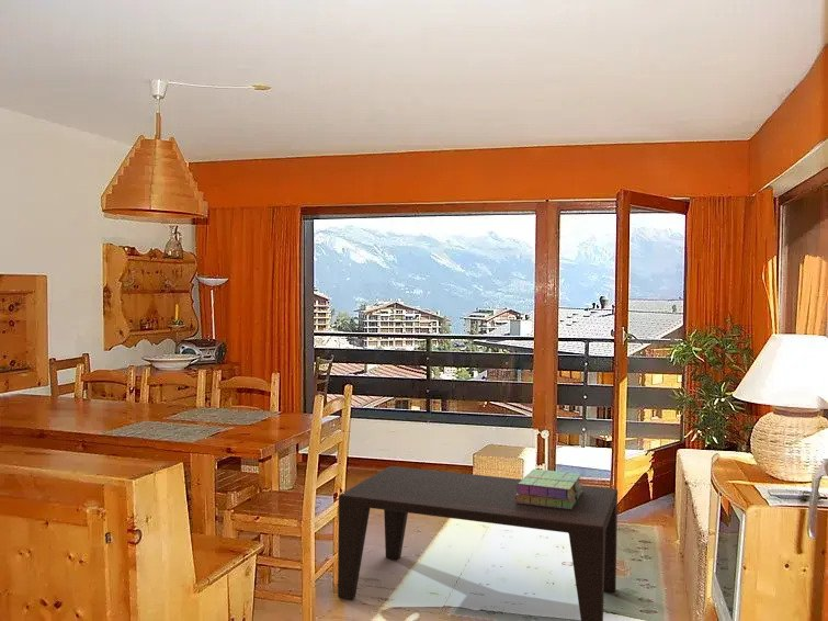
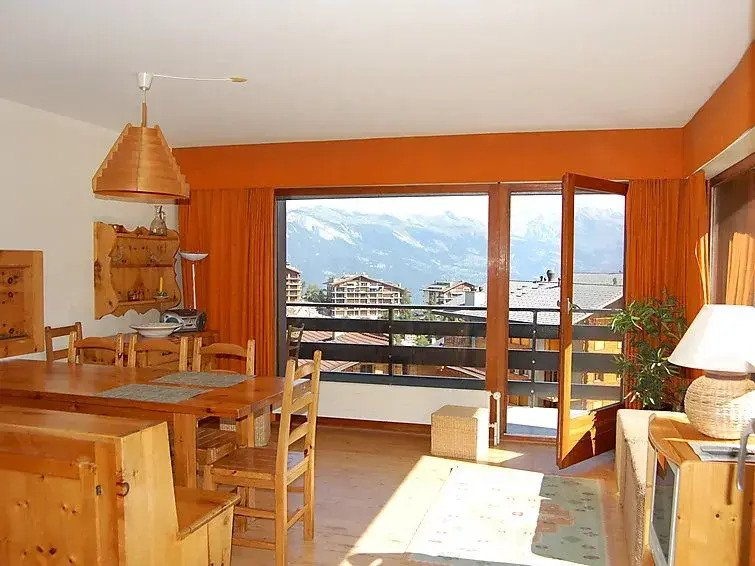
- coffee table (480, 521)
- stack of books (549, 487)
